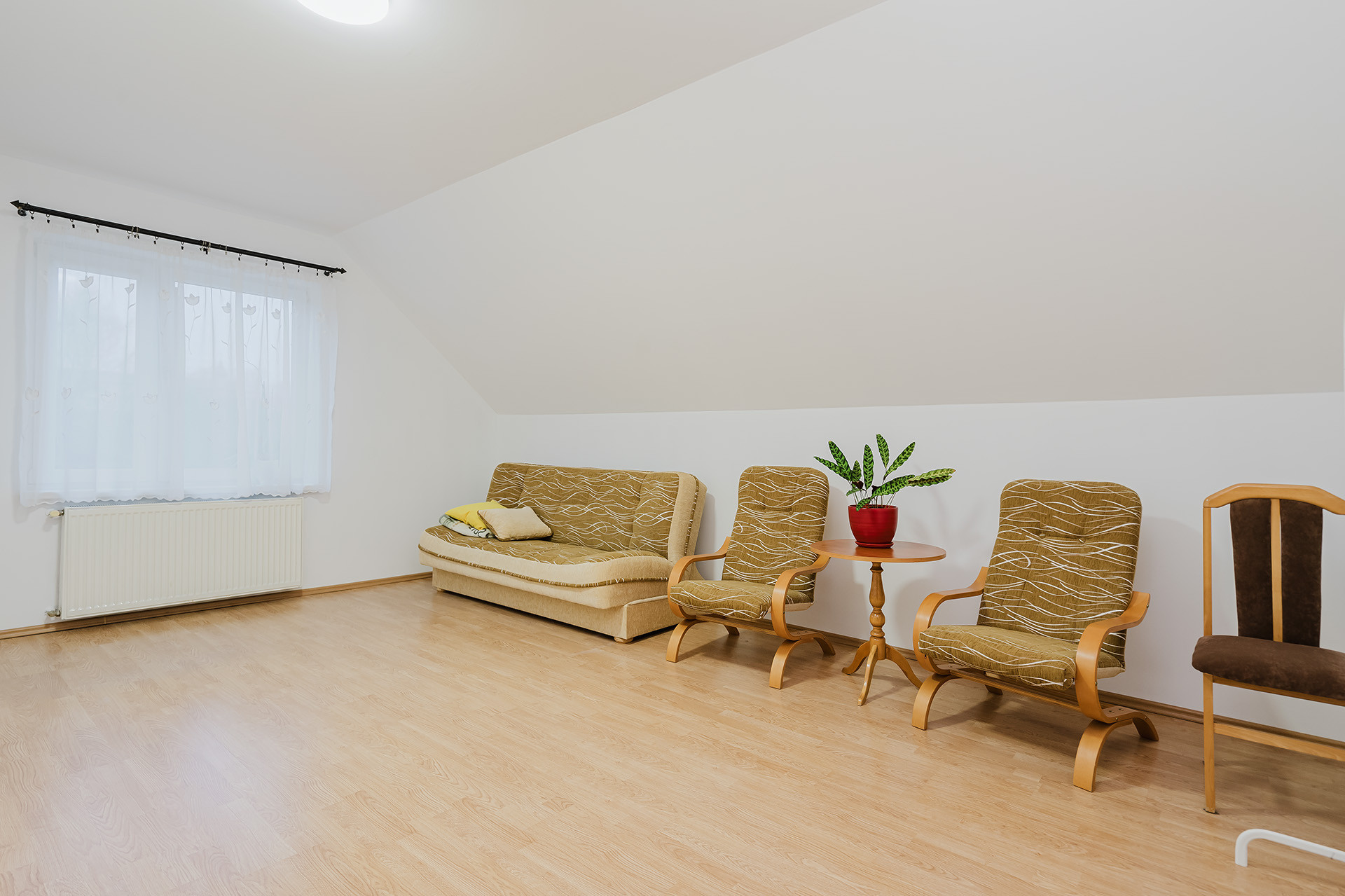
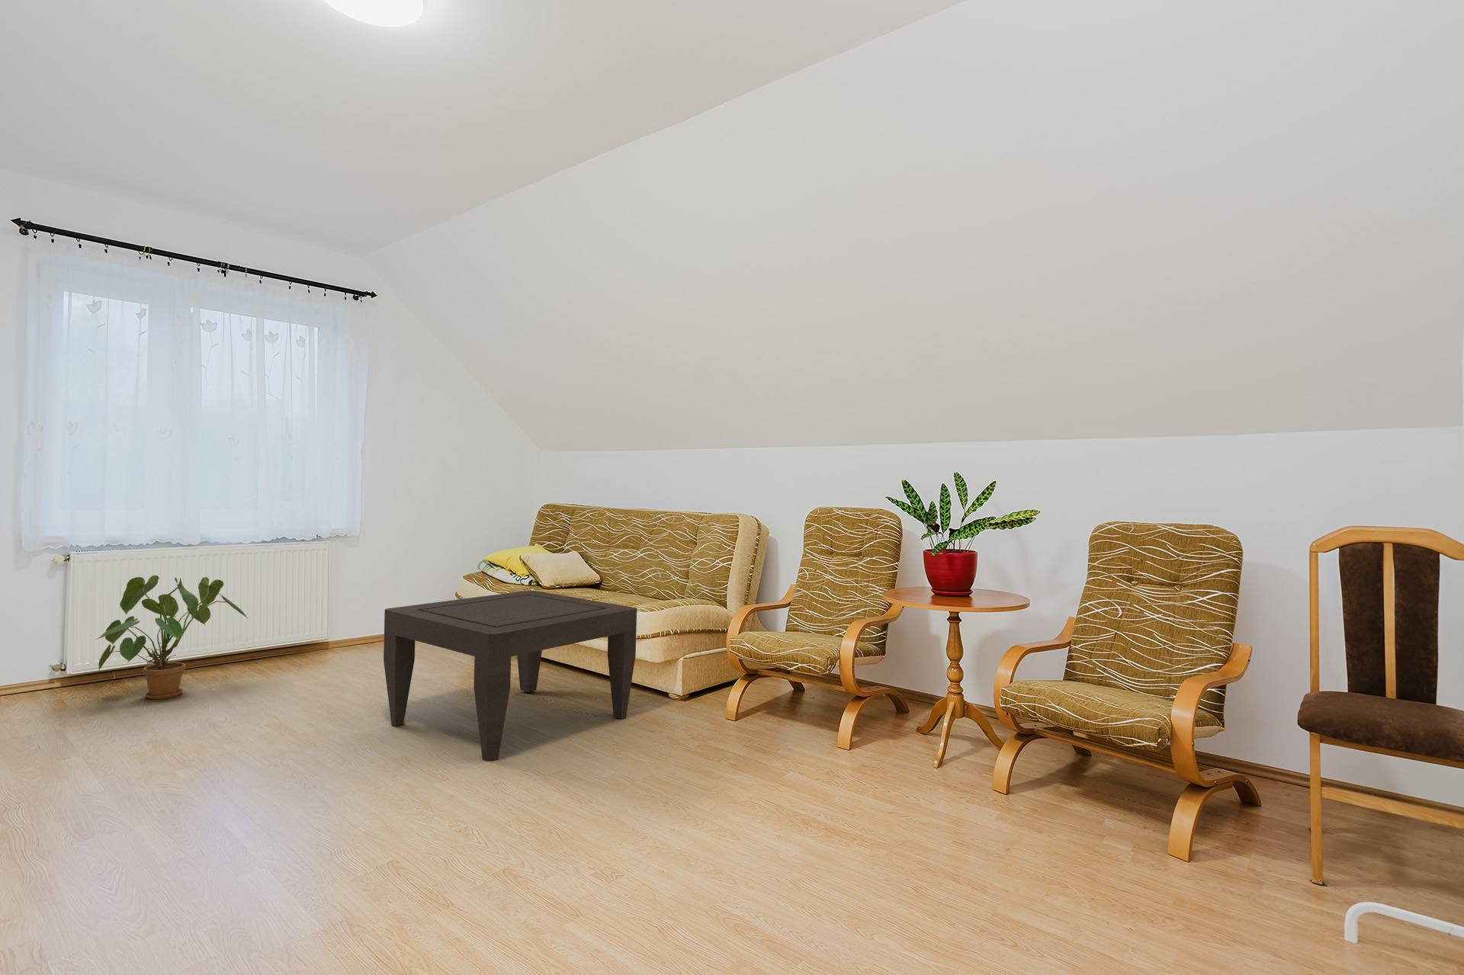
+ house plant (172, 632)
+ coffee table (510, 664)
